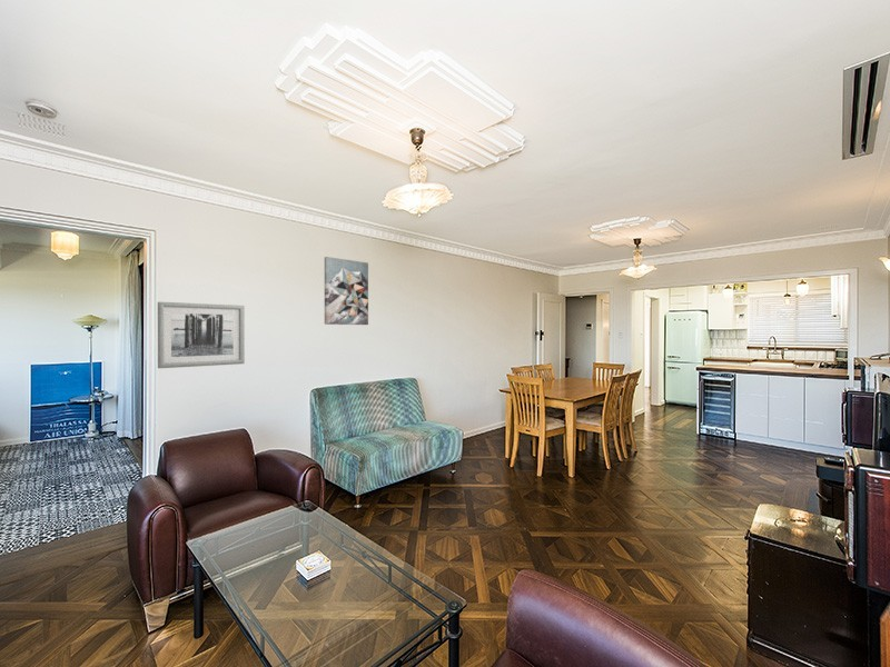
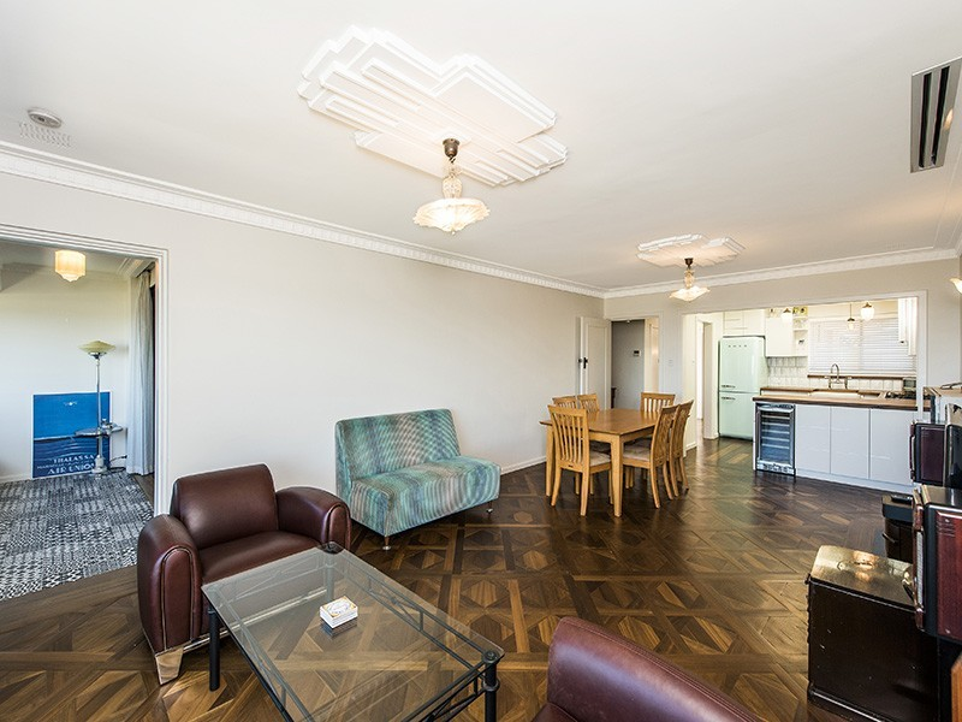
- wall art (347, 291)
- wall art (204, 335)
